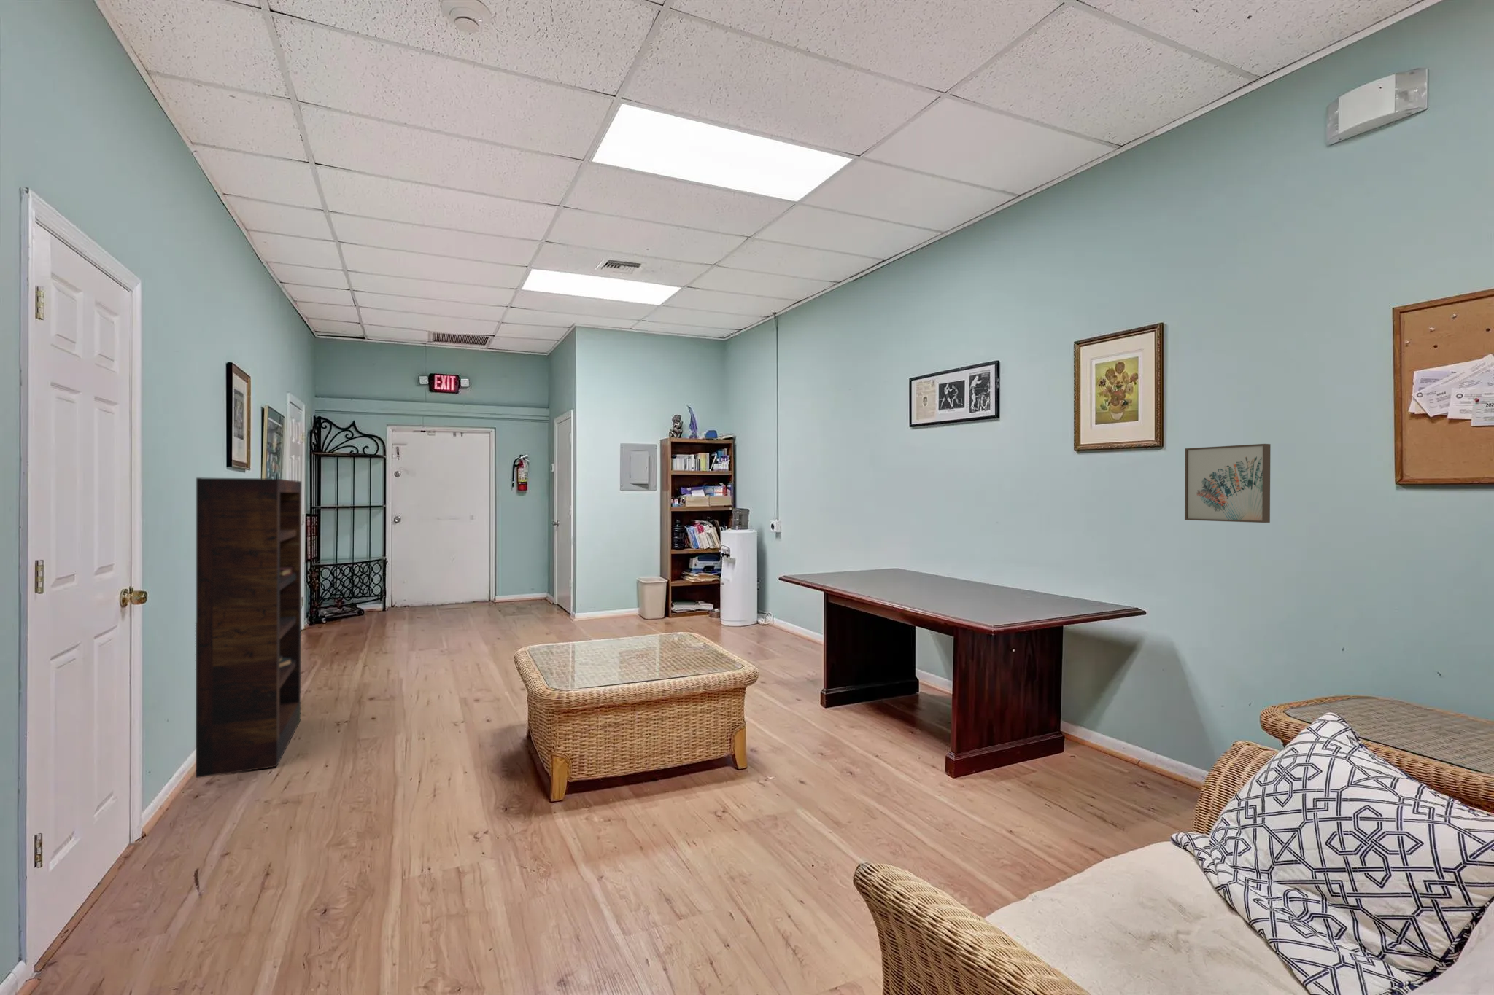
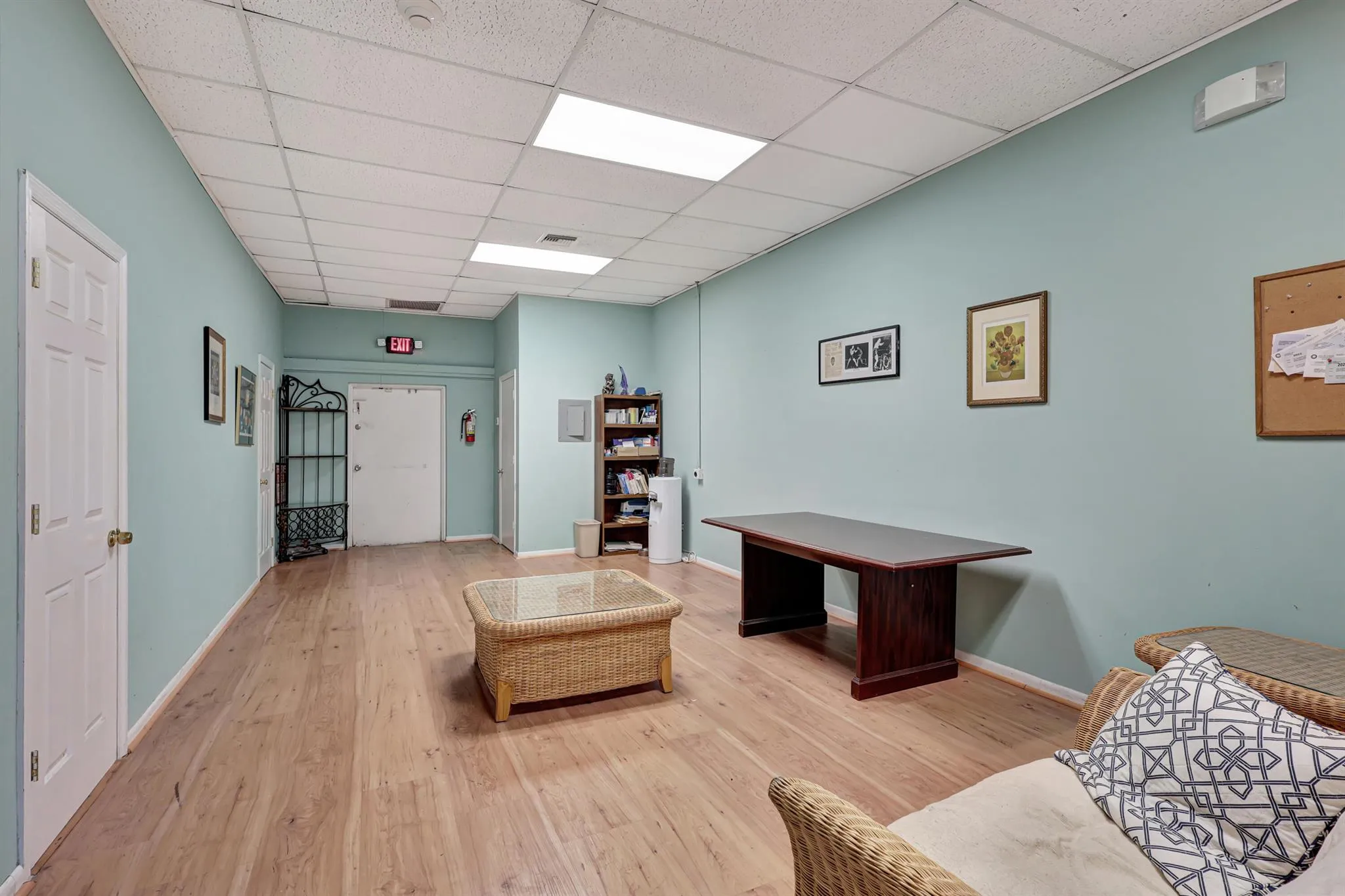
- wall art (1225, 483)
- bookcase (254, 612)
